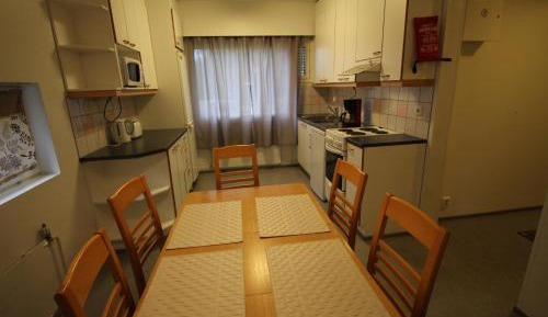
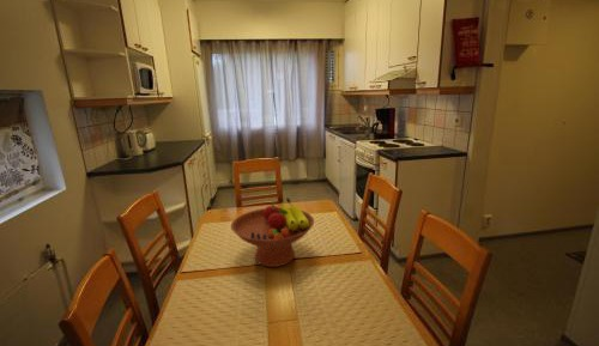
+ fruit bowl (273, 232)
